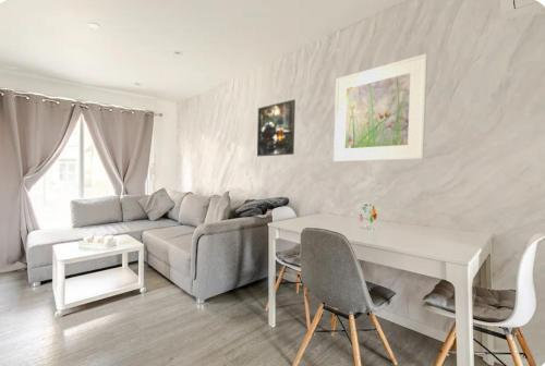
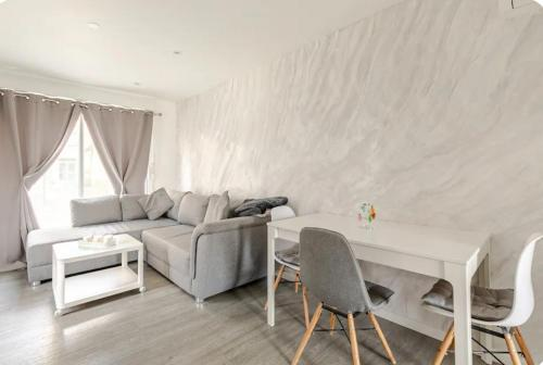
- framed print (374, 114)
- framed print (275, 130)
